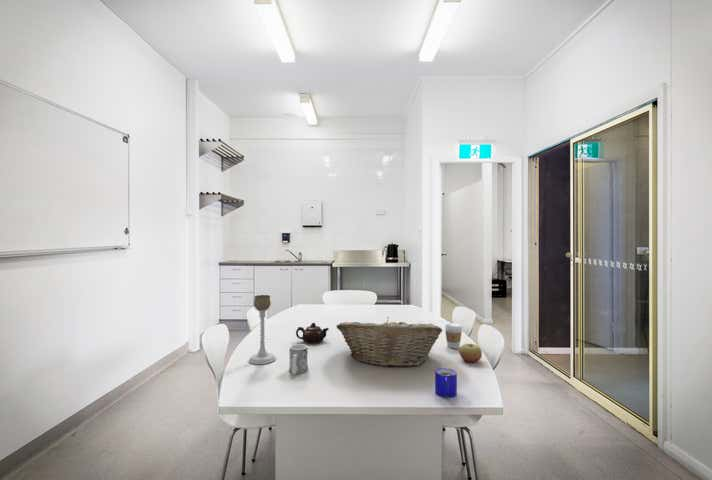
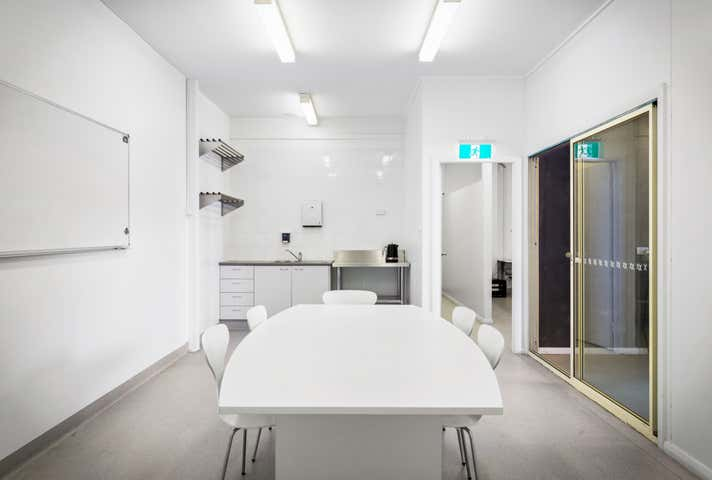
- fruit basket (388, 336)
- coffee cup (453, 335)
- mug (446, 384)
- candle holder (262, 327)
- apple (470, 352)
- teapot (312, 331)
- mug (297, 359)
